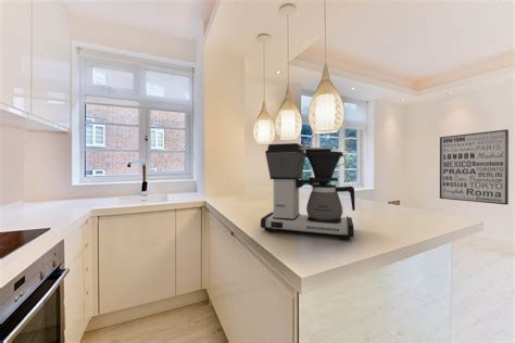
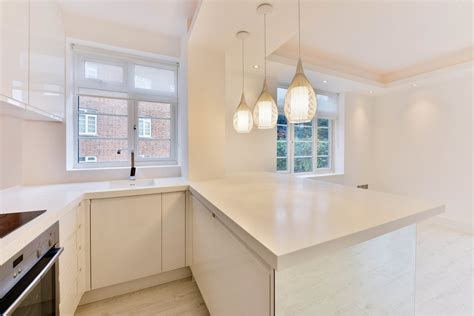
- coffee maker (310, 185)
- wall art (470, 167)
